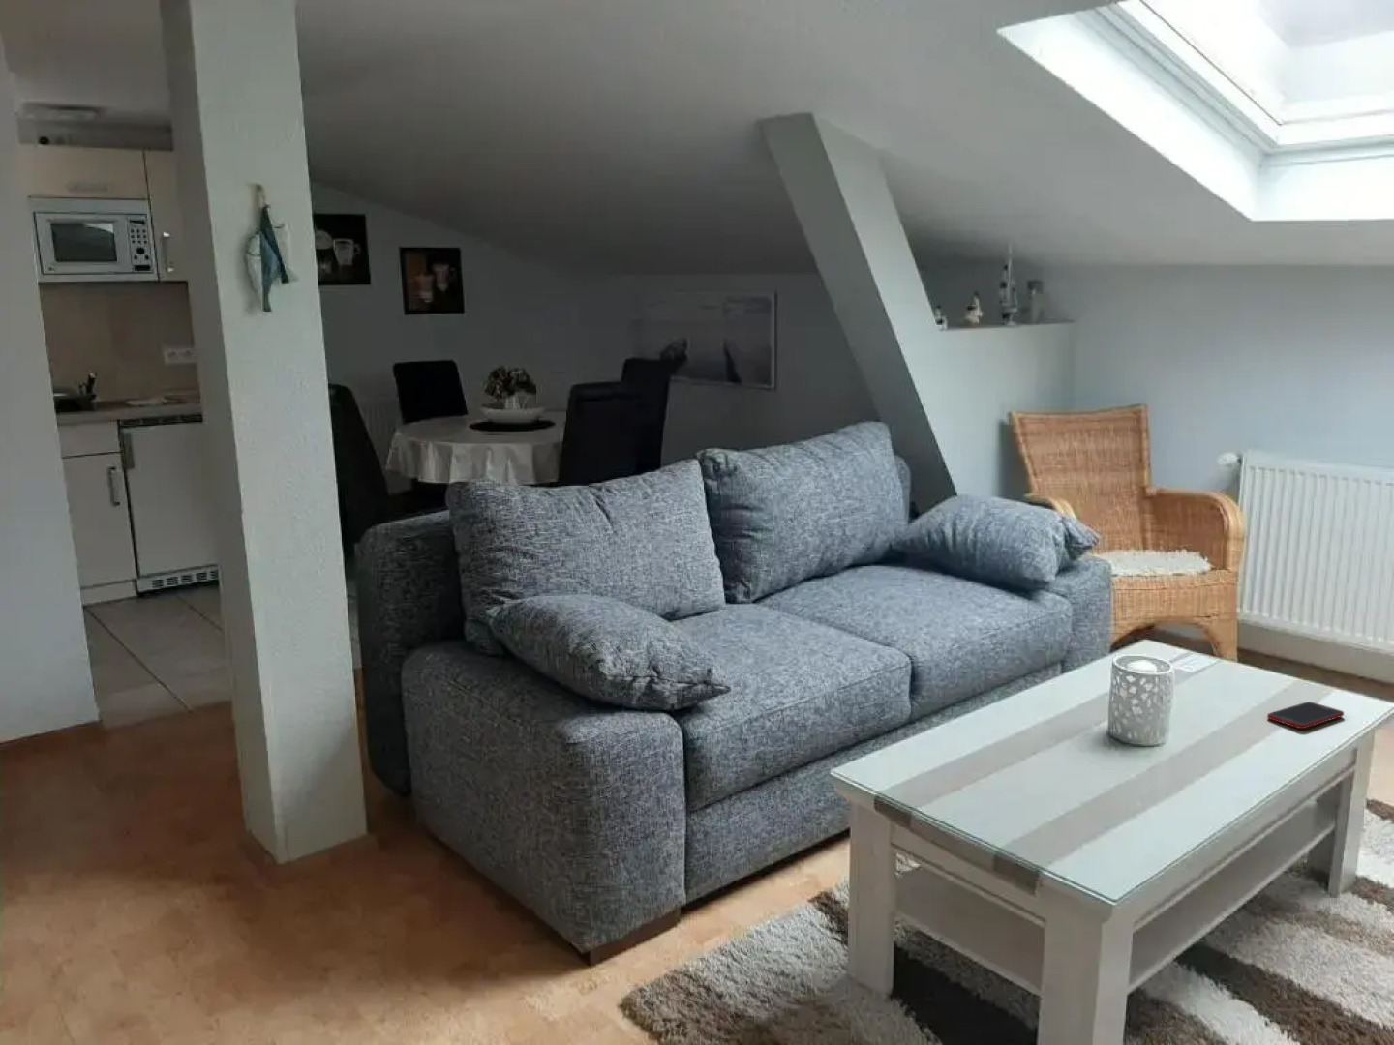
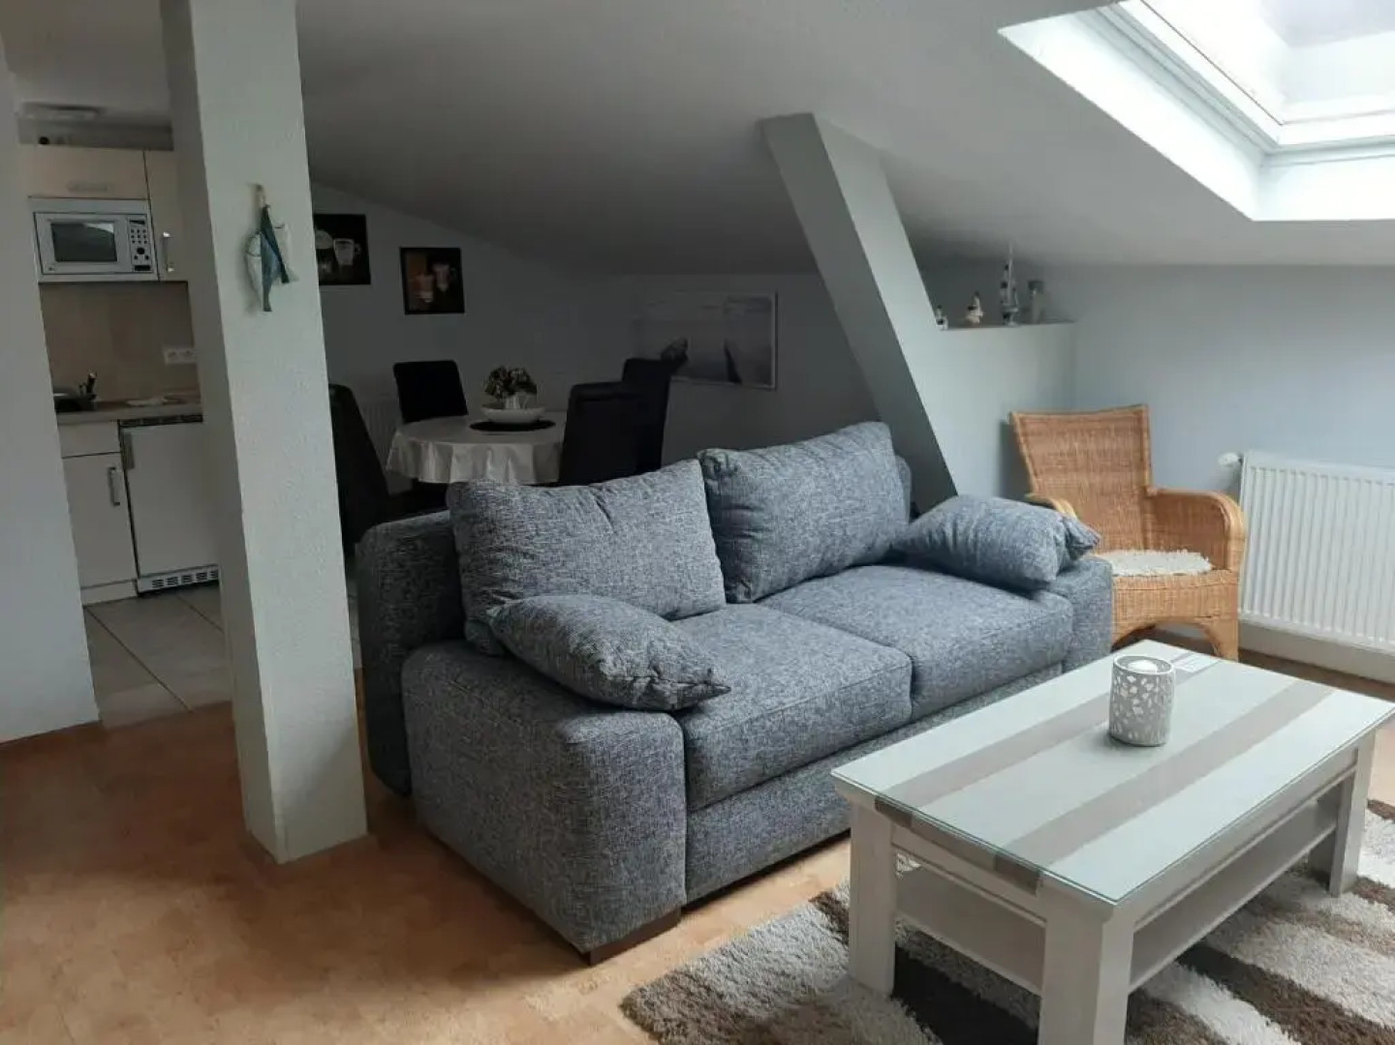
- cell phone (1305, 715)
